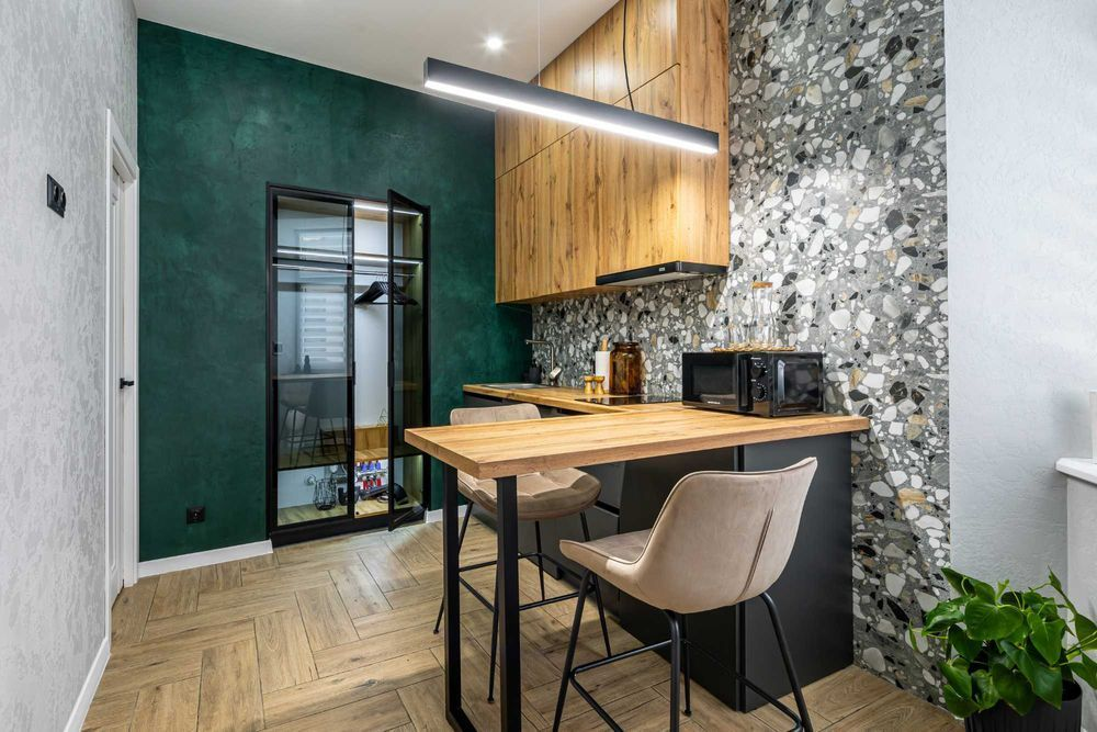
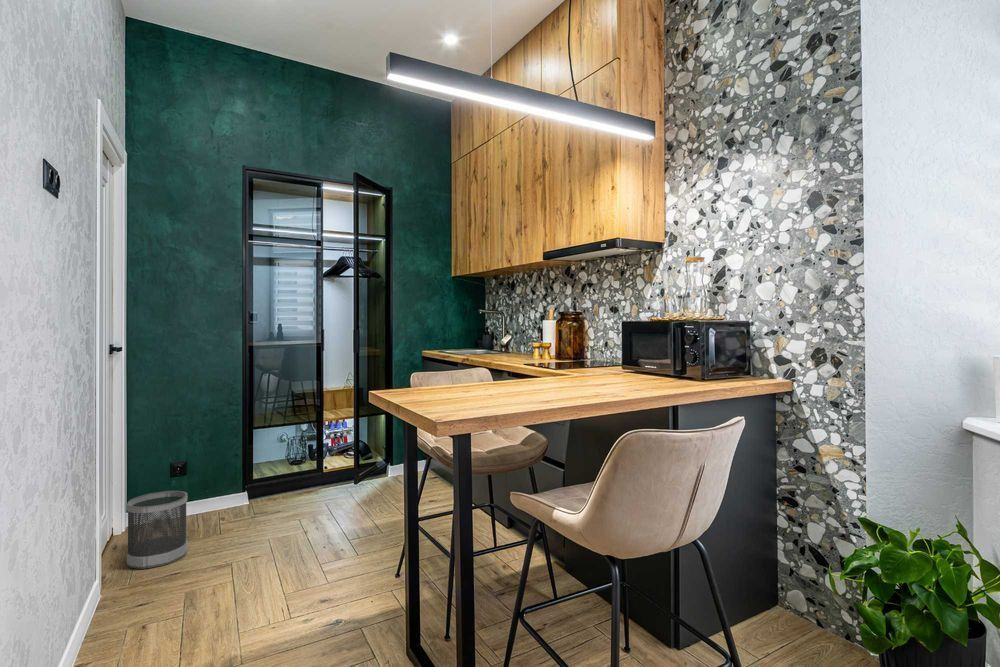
+ wastebasket (158, 527)
